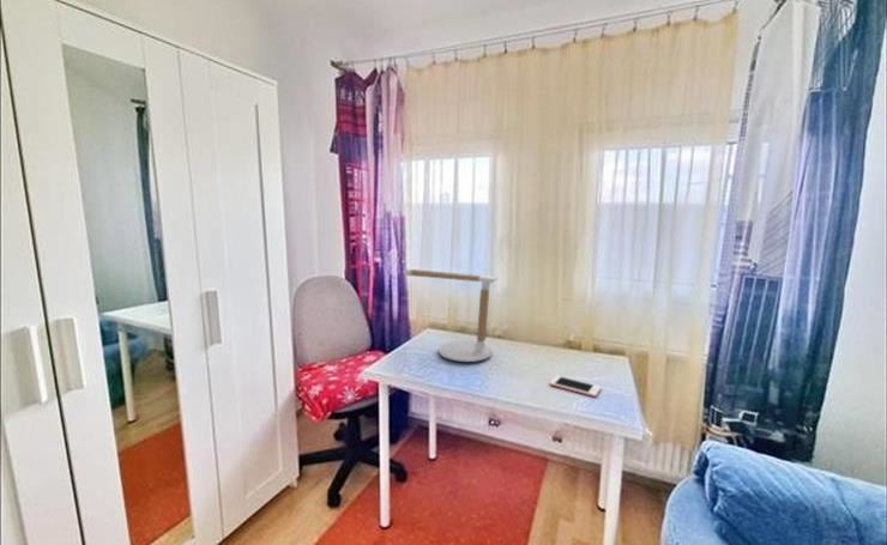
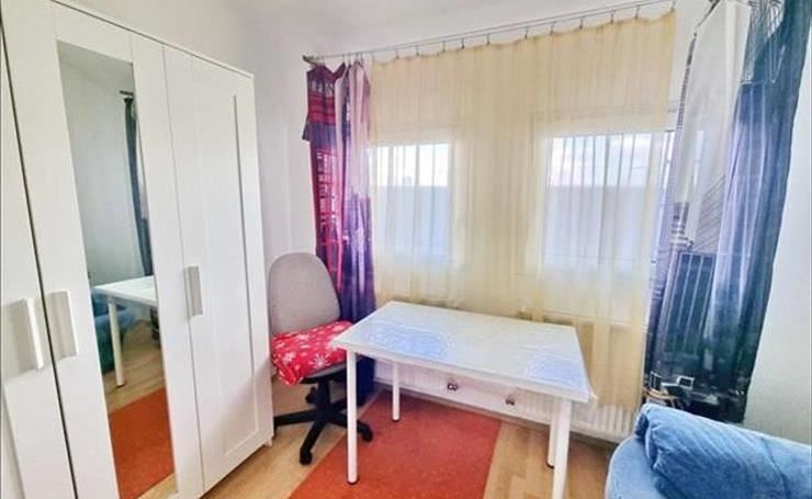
- desk lamp (453, 341)
- cell phone (574, 384)
